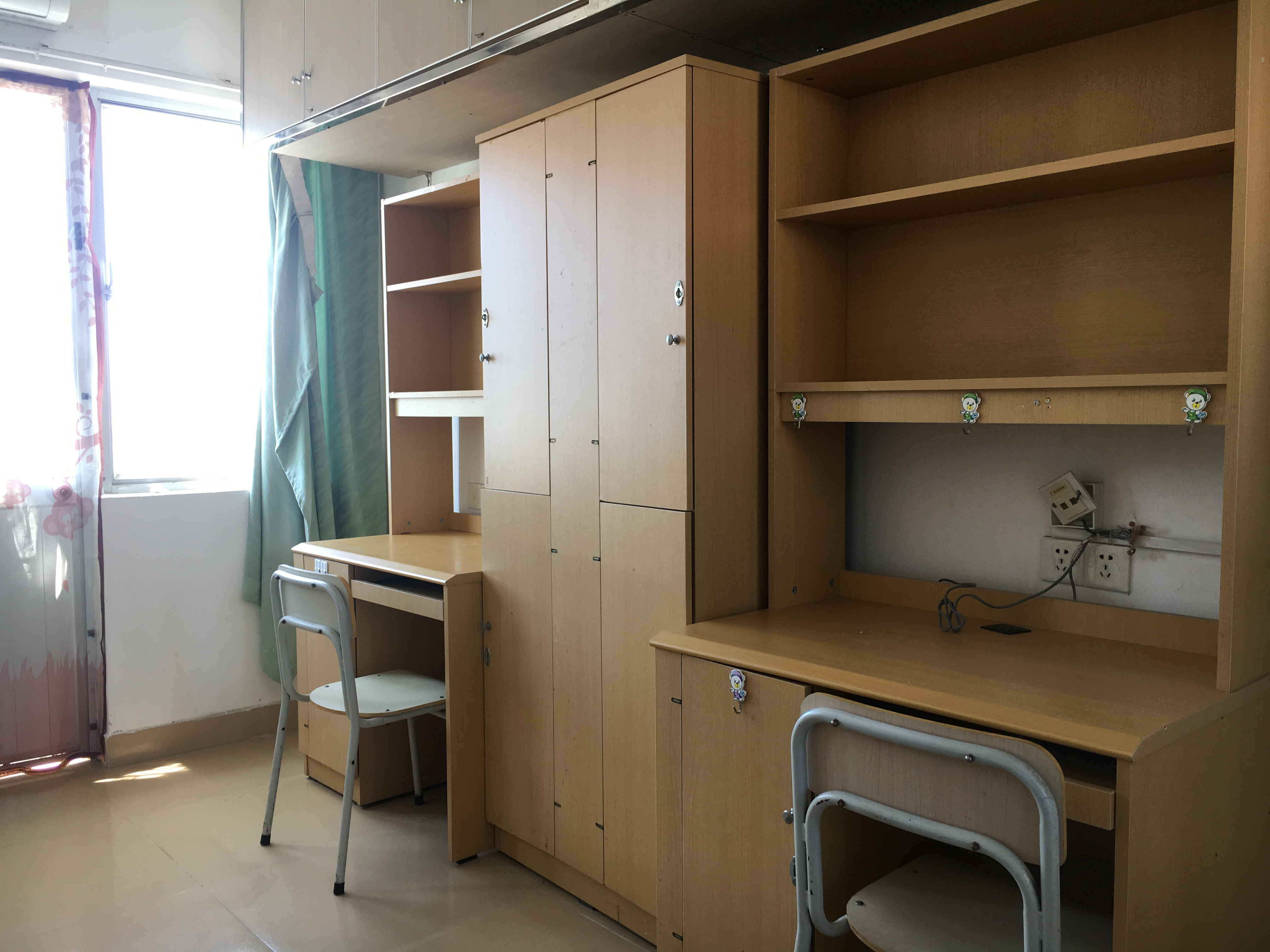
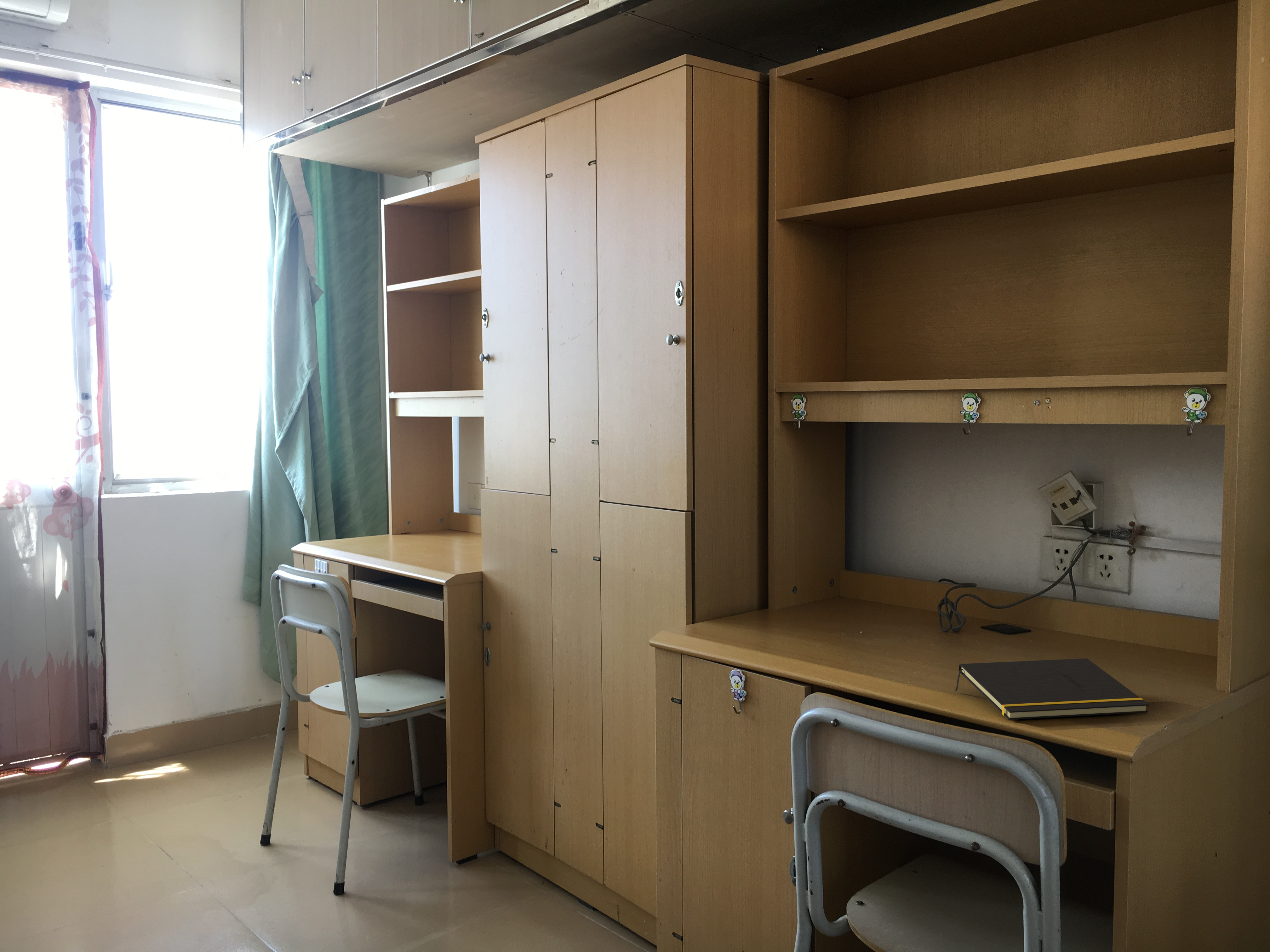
+ notepad (1050, 687)
